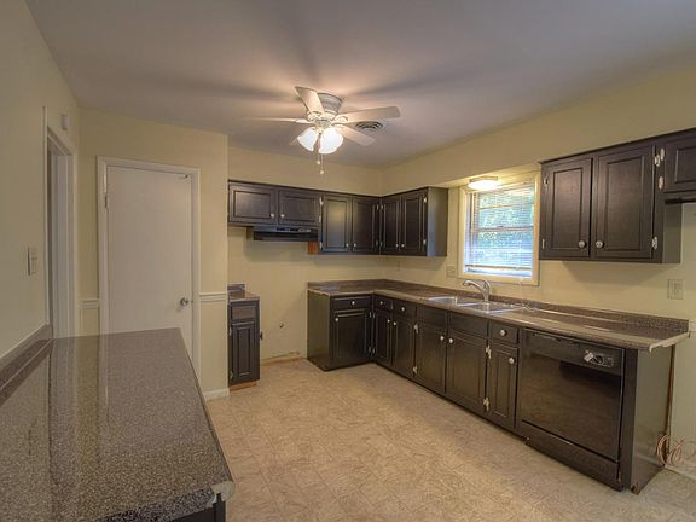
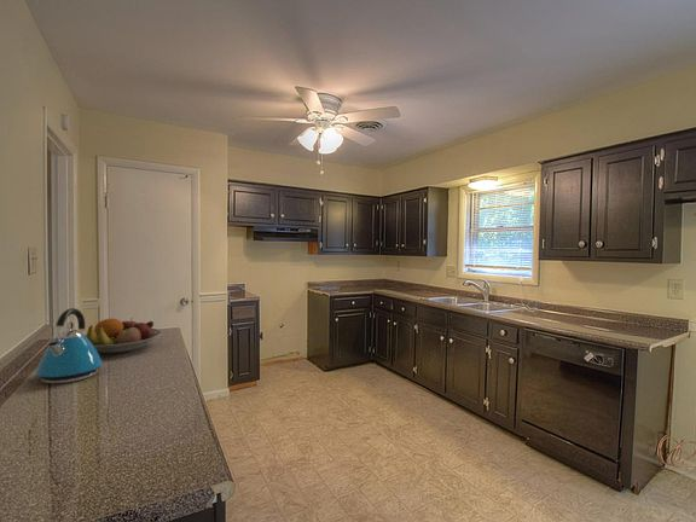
+ fruit bowl (120, 332)
+ kettle (71, 341)
